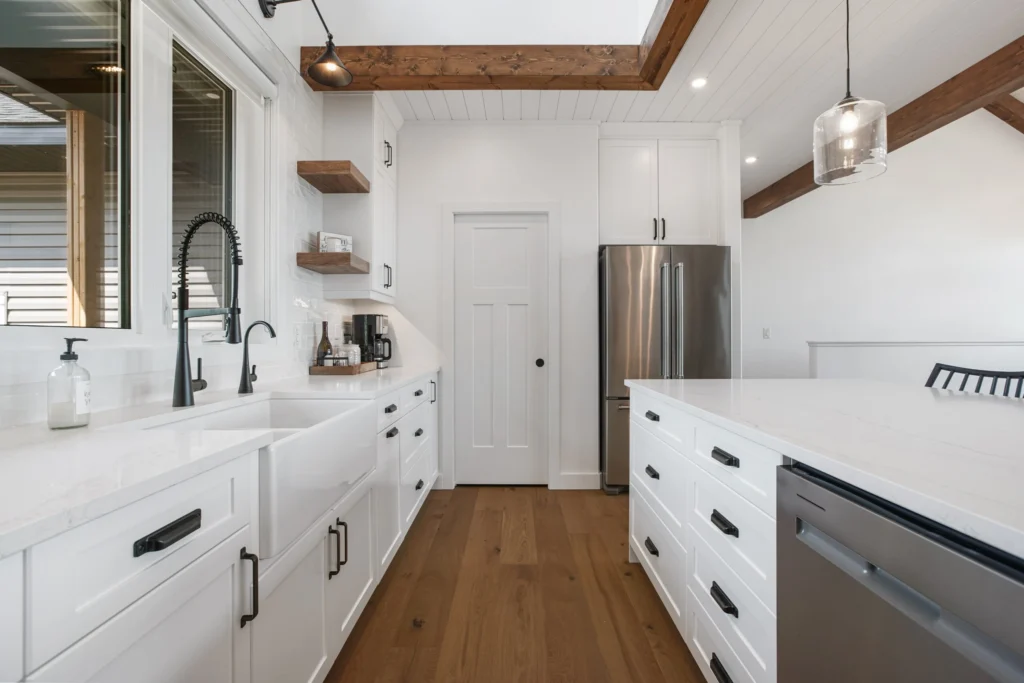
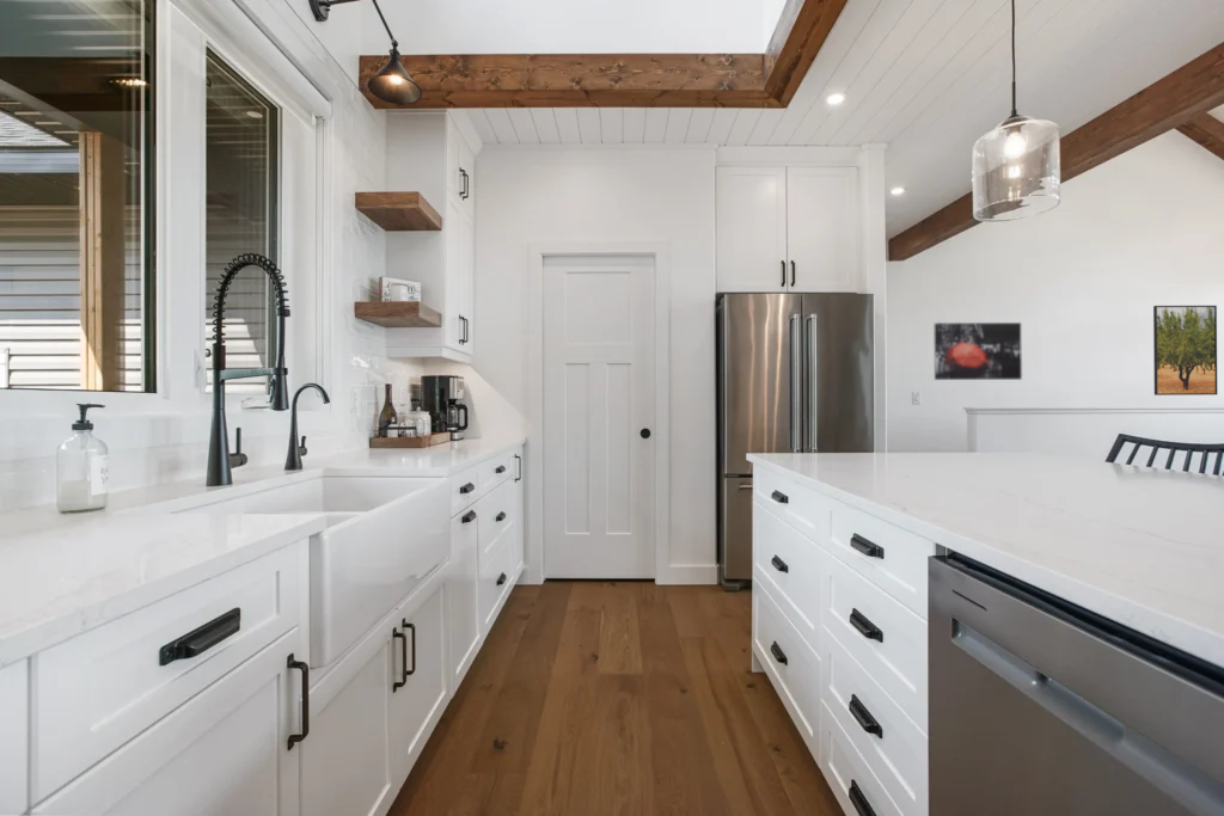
+ wall art (977, 351)
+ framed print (1185, 350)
